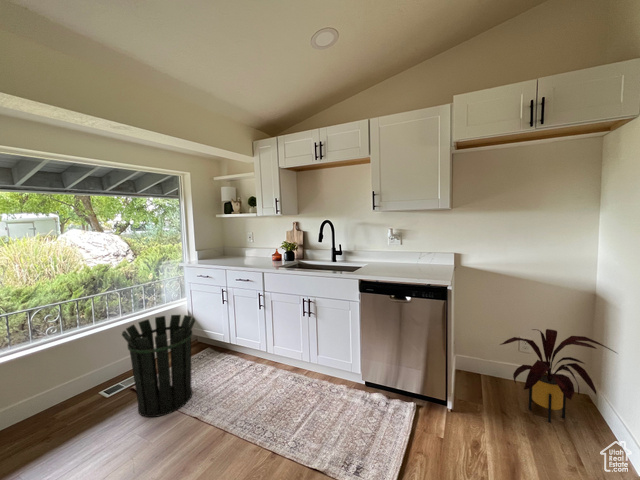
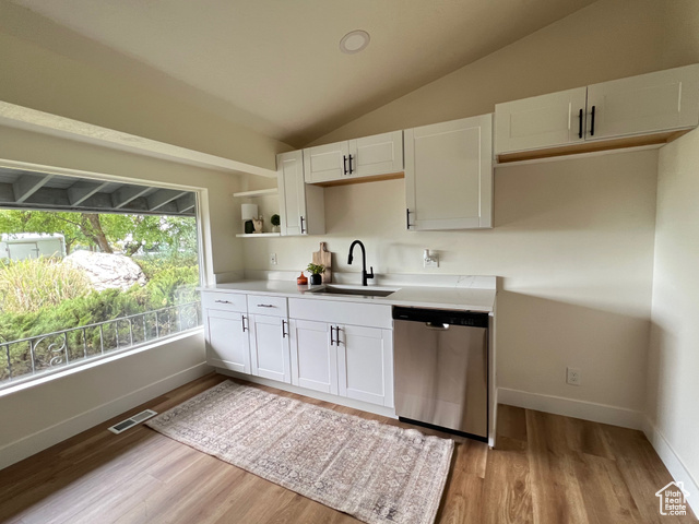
- house plant (552, 370)
- waste bin (163, 363)
